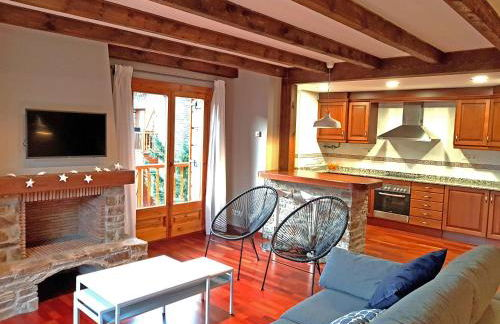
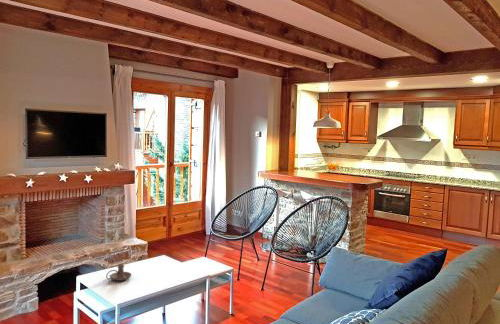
+ candle holder (118, 272)
